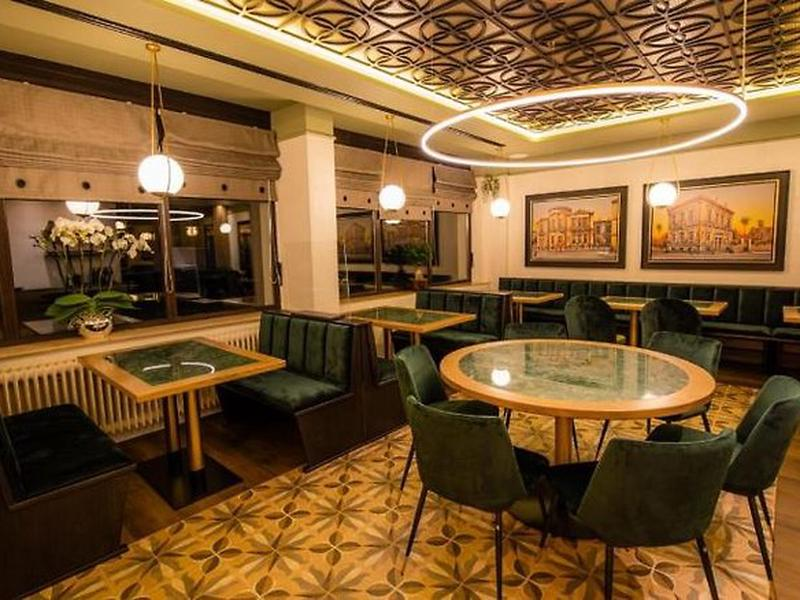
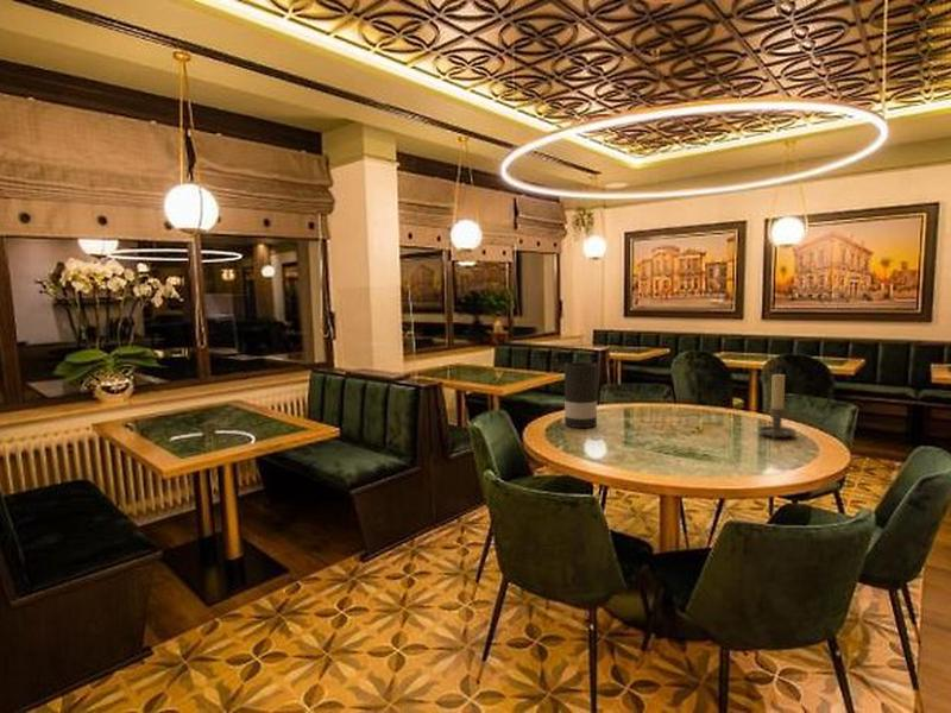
+ candle holder (776, 404)
+ vase (580, 393)
